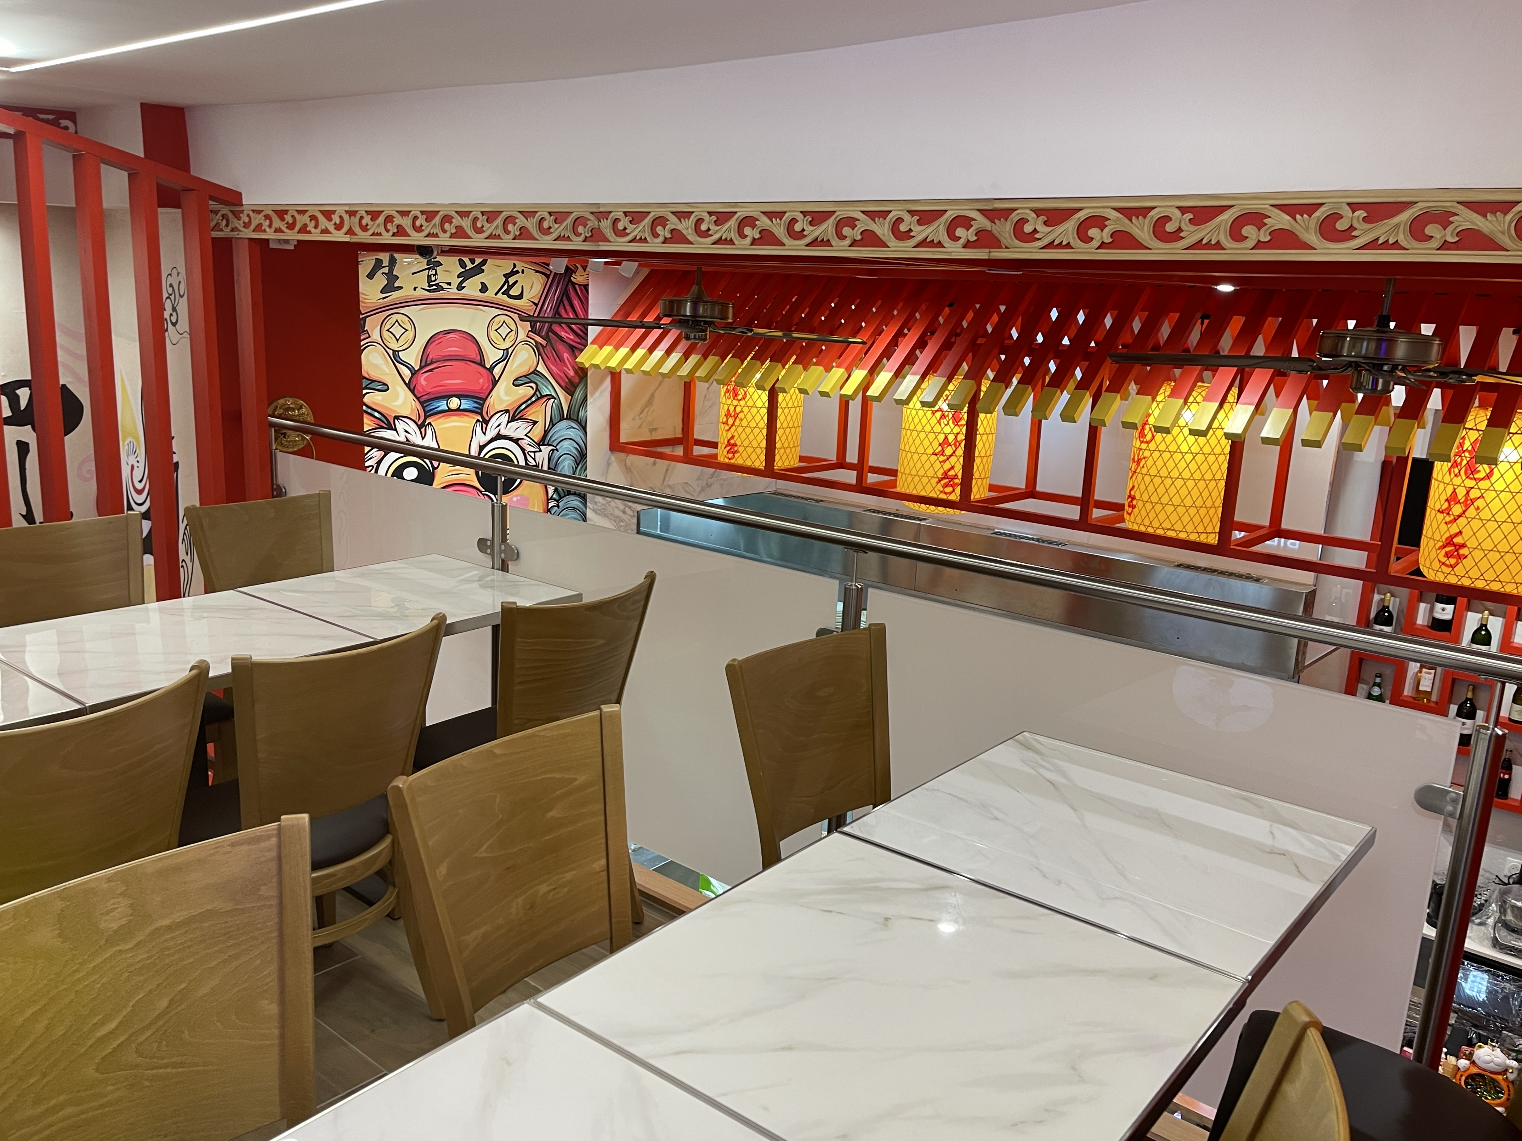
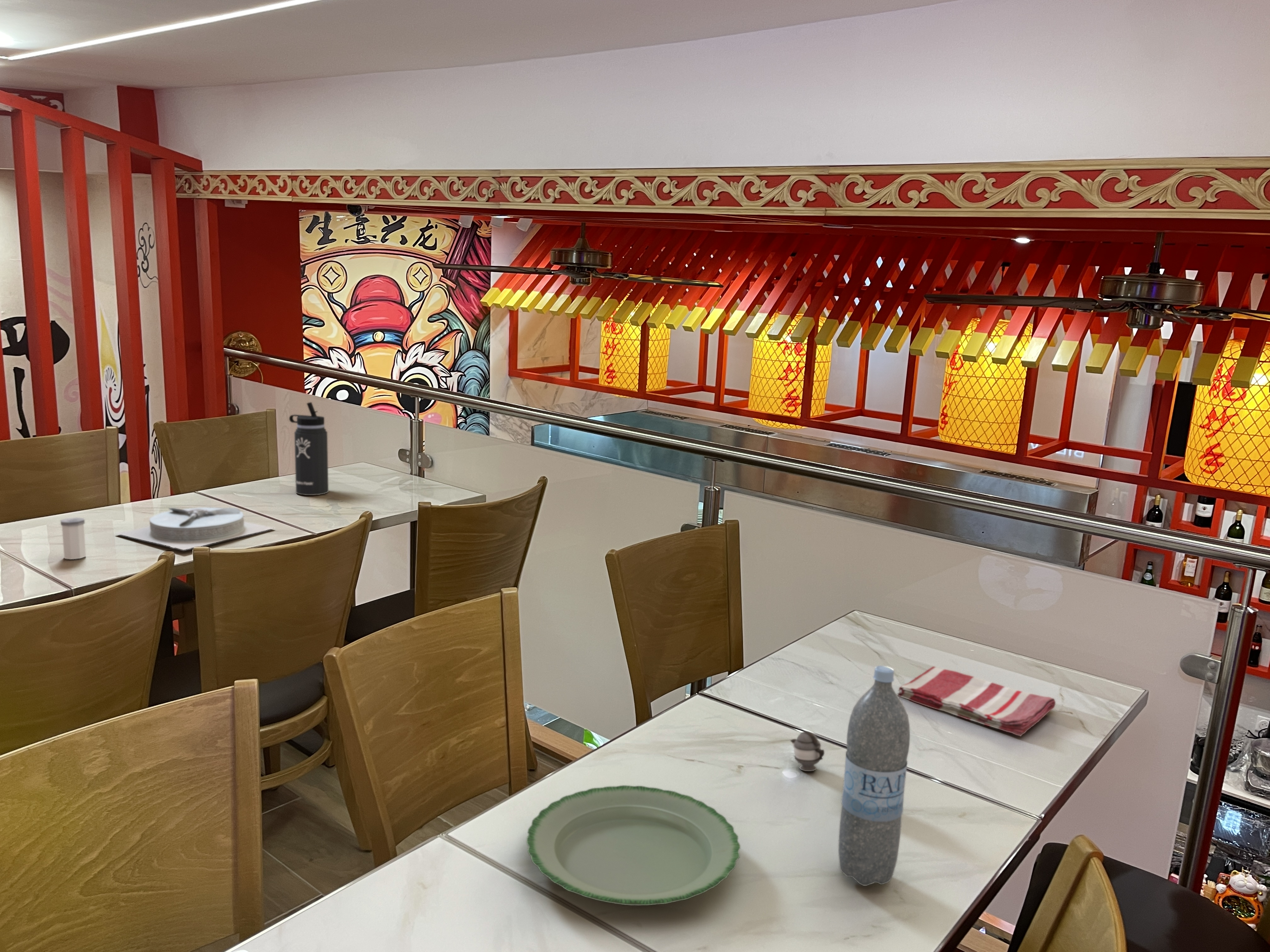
+ thermos bottle (308, 447)
+ water bottle (875, 775)
+ plate (632, 849)
+ salt shaker (74, 538)
+ teapot (824, 755)
+ dish towel (975, 696)
+ plate (196, 521)
